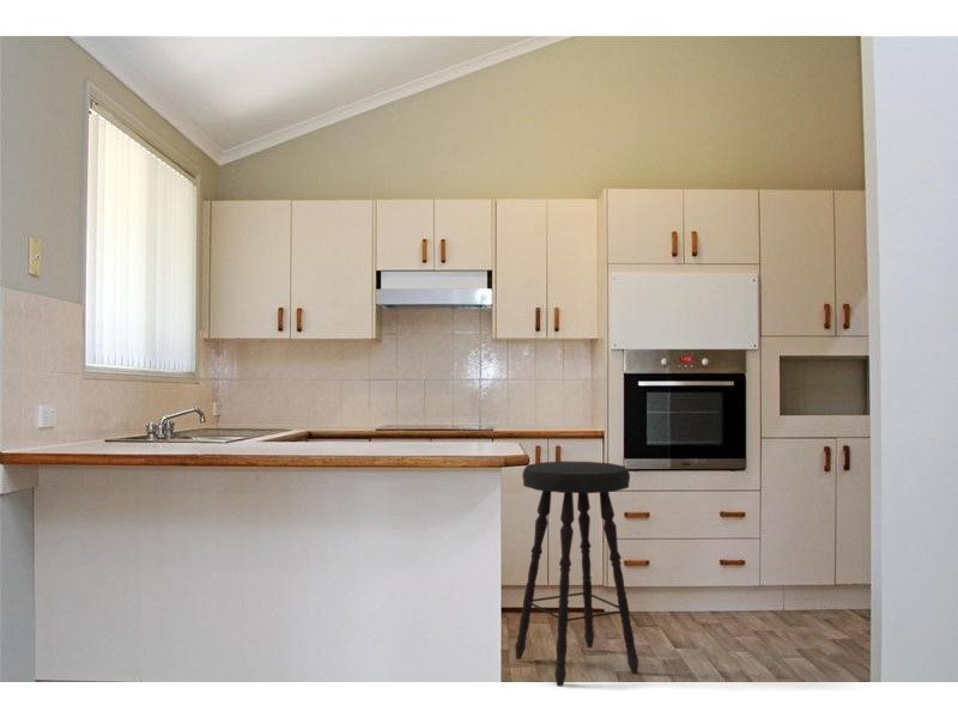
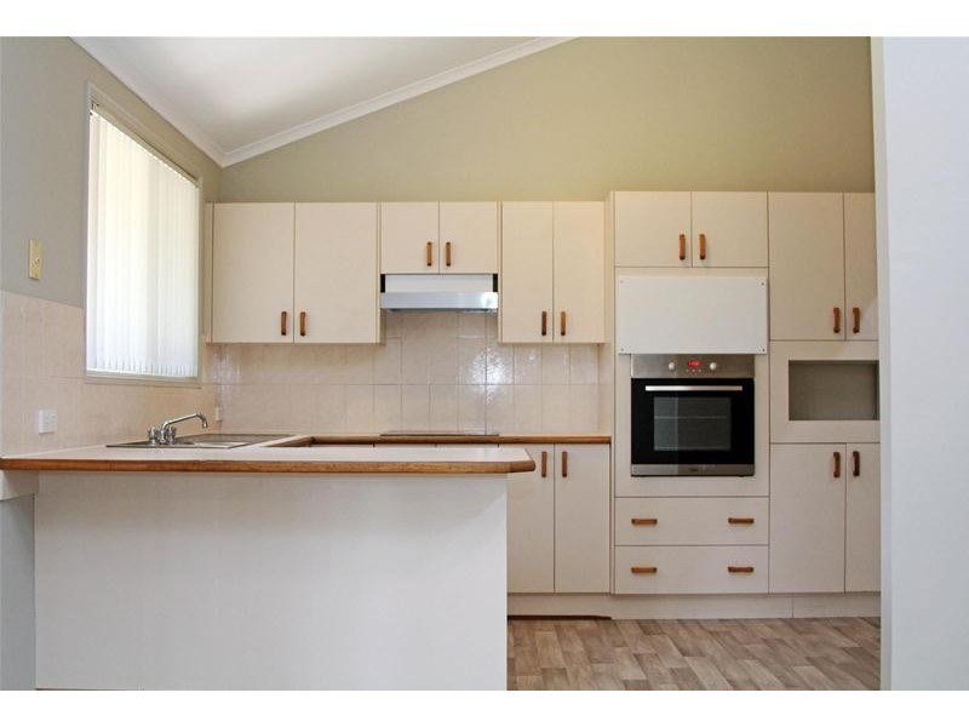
- music stool (570, 565)
